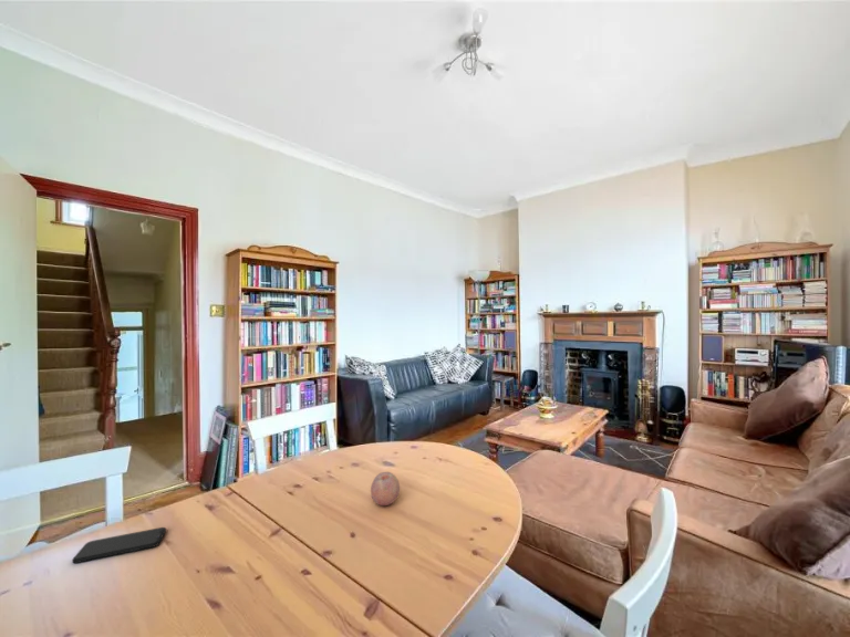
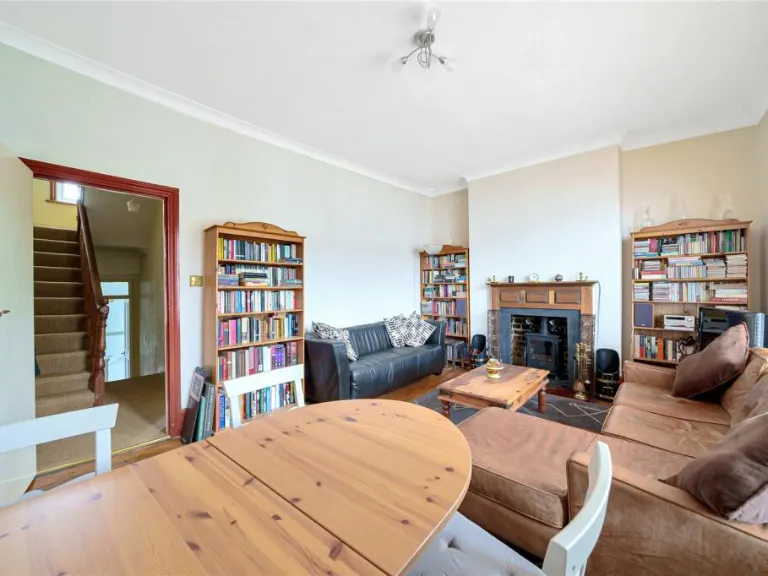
- fruit (385, 489)
- smartphone (122, 543)
